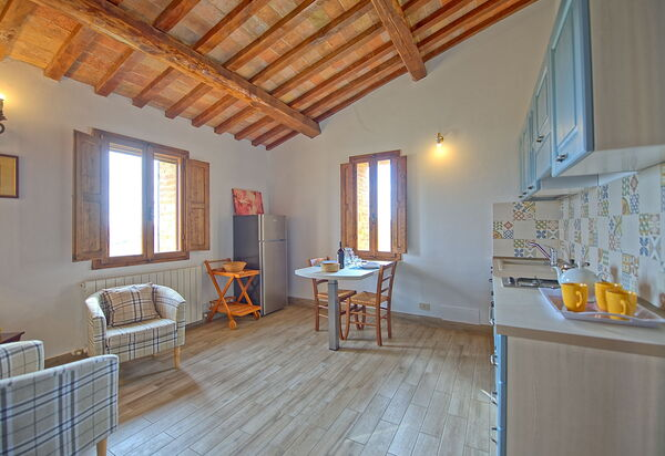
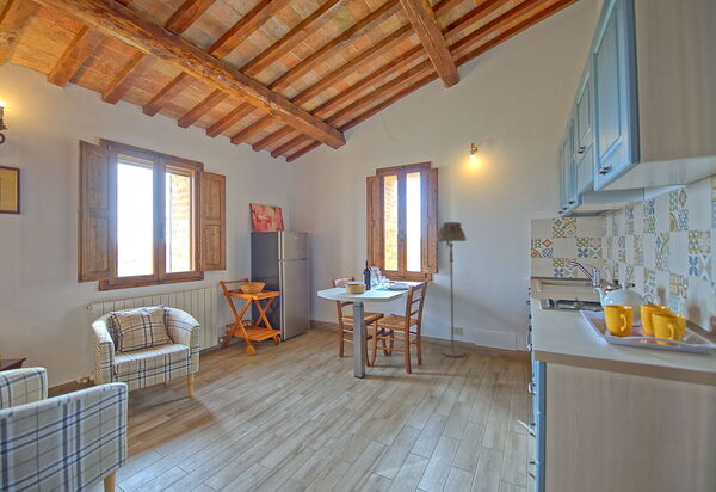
+ floor lamp (451, 287)
